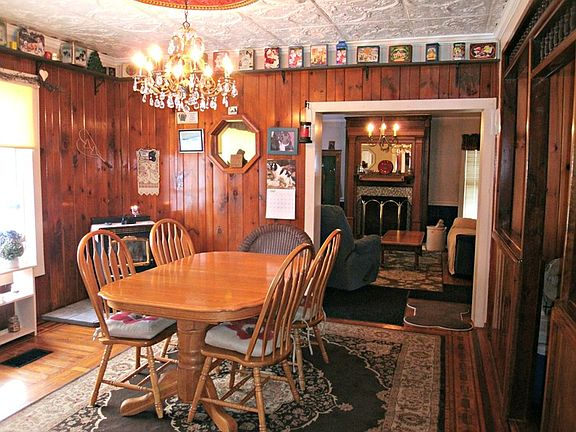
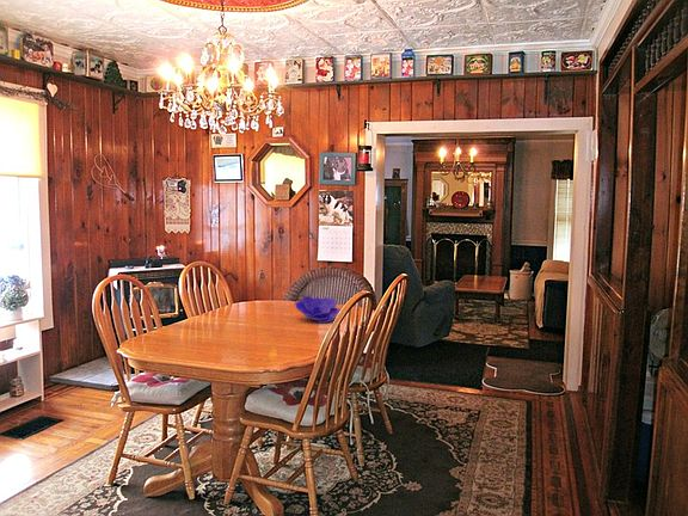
+ decorative bowl (317, 307)
